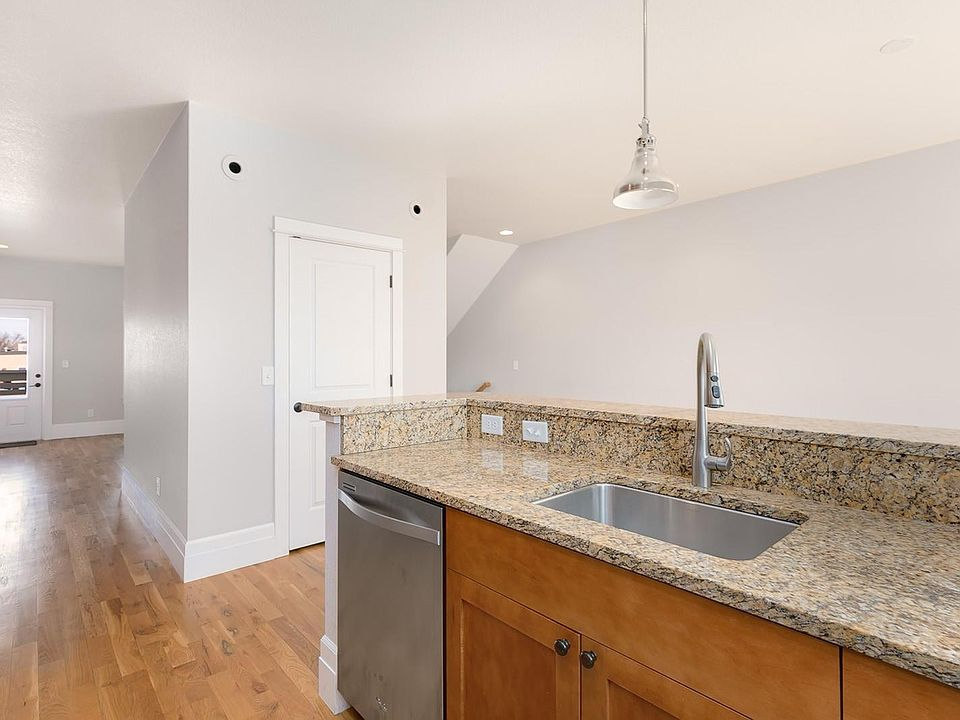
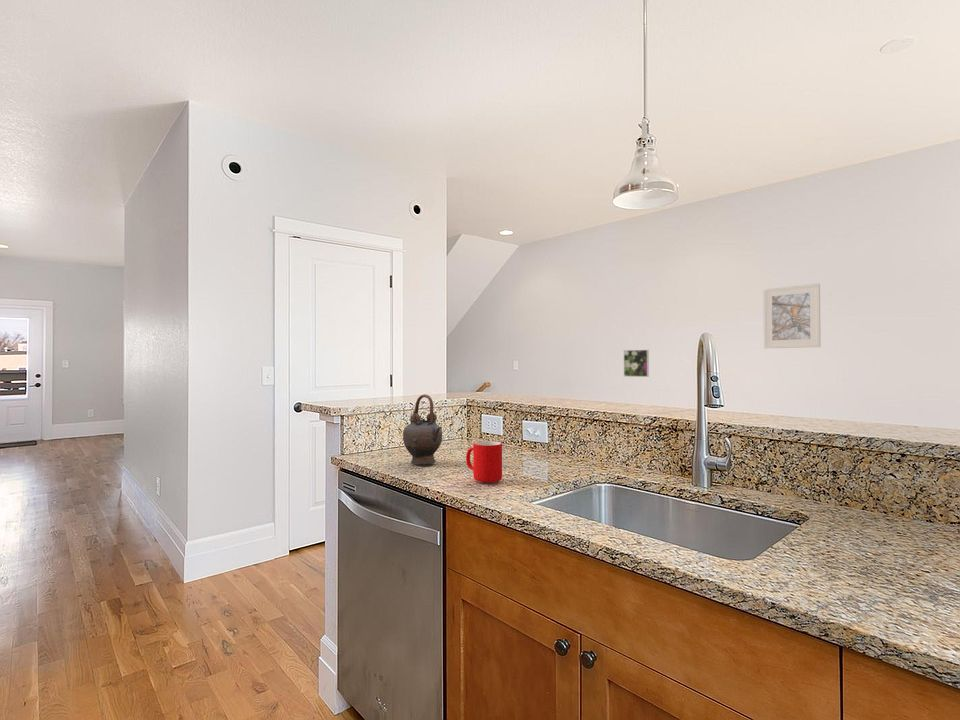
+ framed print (790, 317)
+ cup (482, 461)
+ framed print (636, 363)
+ teapot (425, 429)
